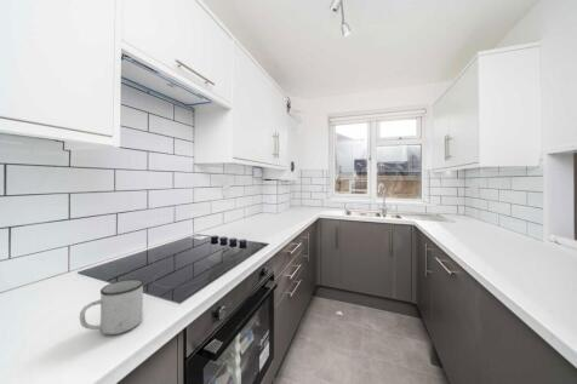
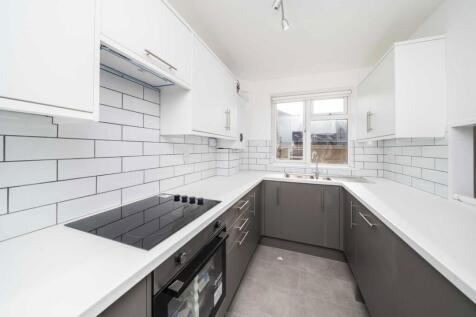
- mug (113, 308)
